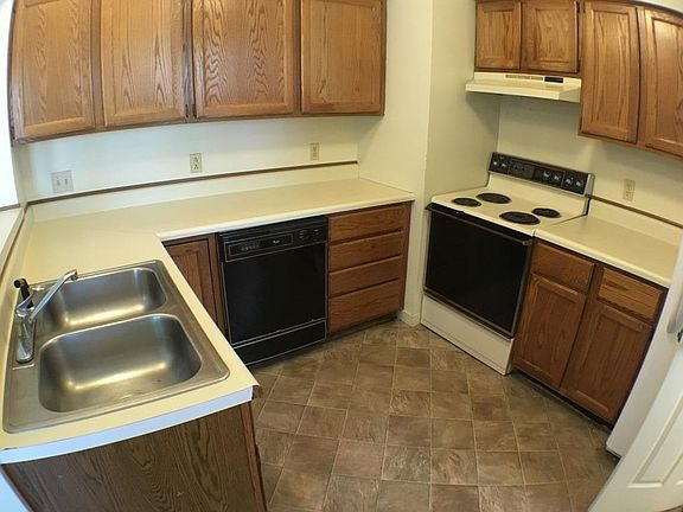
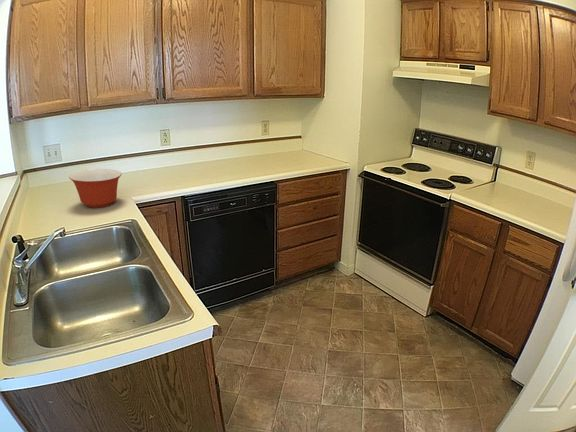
+ mixing bowl (97, 189)
